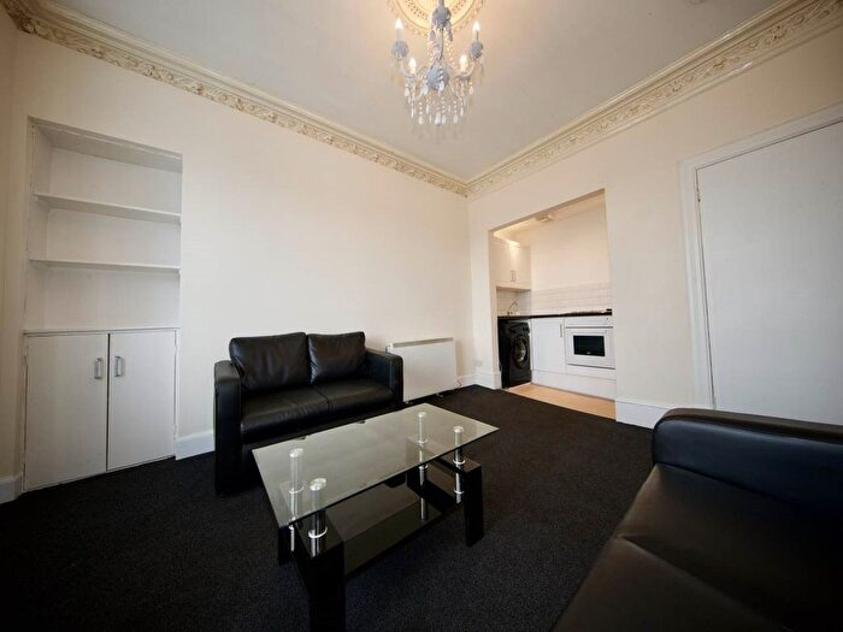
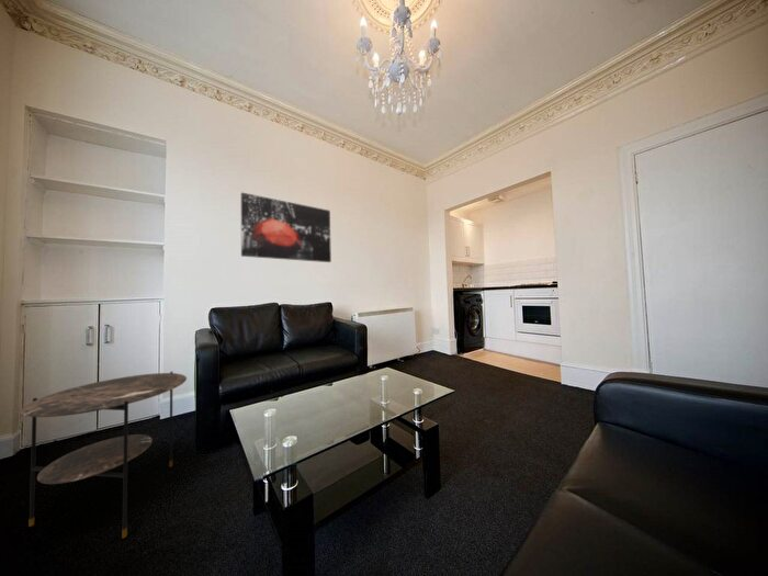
+ side table (117, 444)
+ wall art (290, 230)
